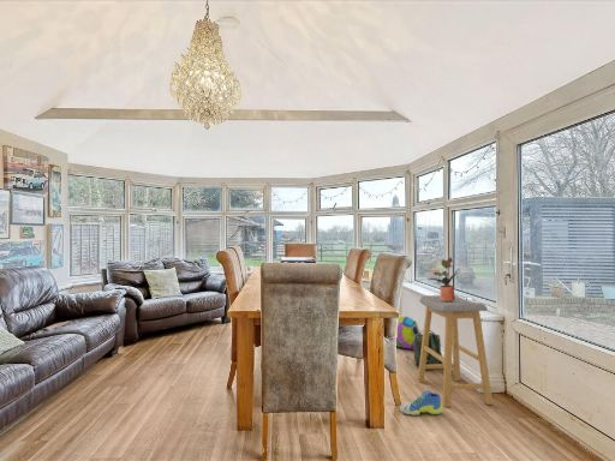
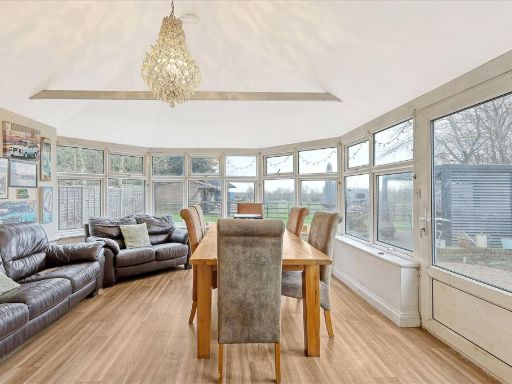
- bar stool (450, 345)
- decorative ball (404, 331)
- sneaker (420, 401)
- backpack (420, 346)
- potted plant (447, 277)
